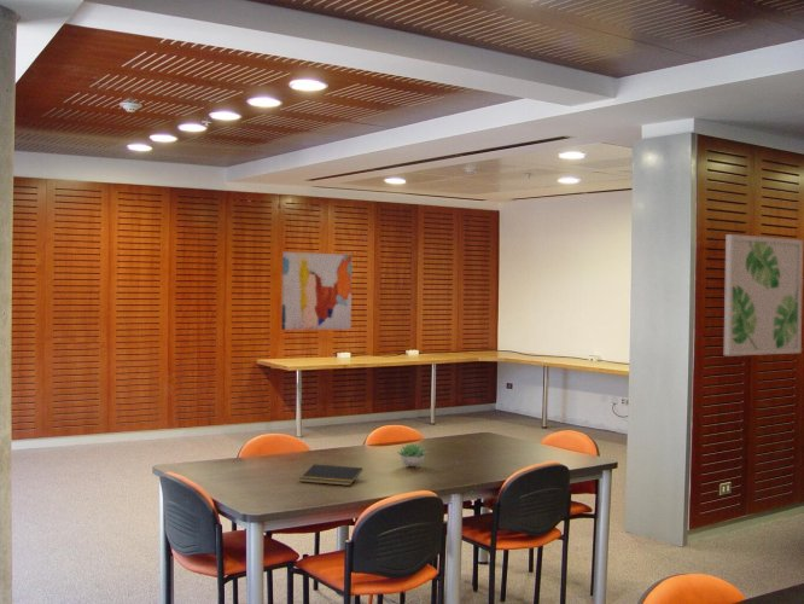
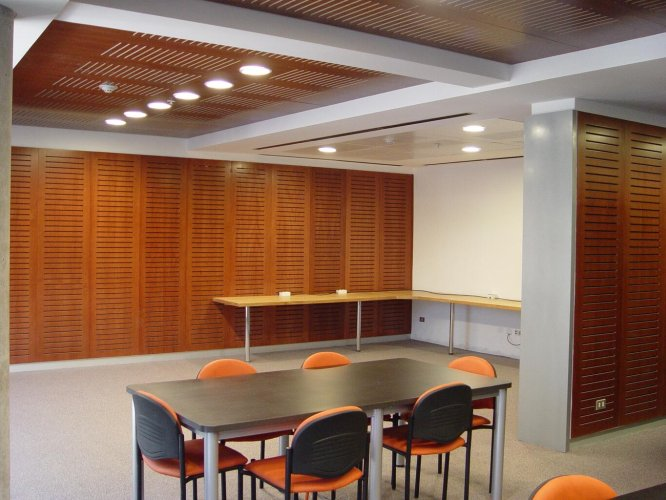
- wall art (764, 295)
- succulent plant (412, 455)
- wall art (317, 291)
- notepad (331, 474)
